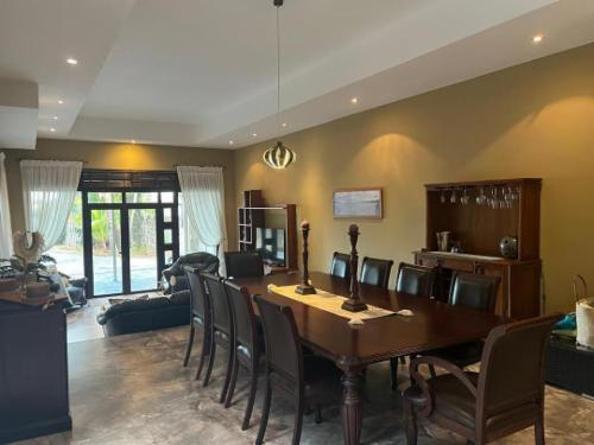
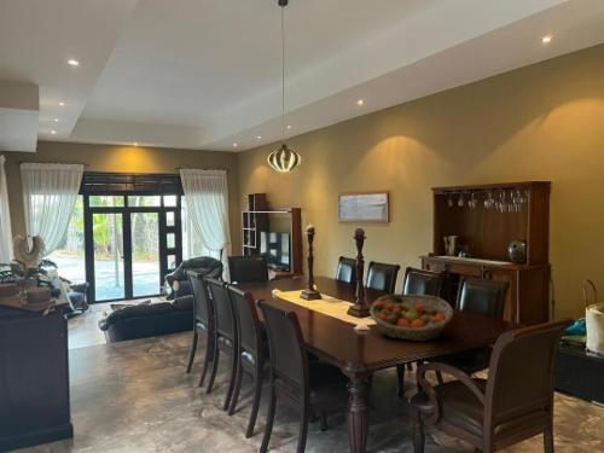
+ fruit basket (410, 315)
